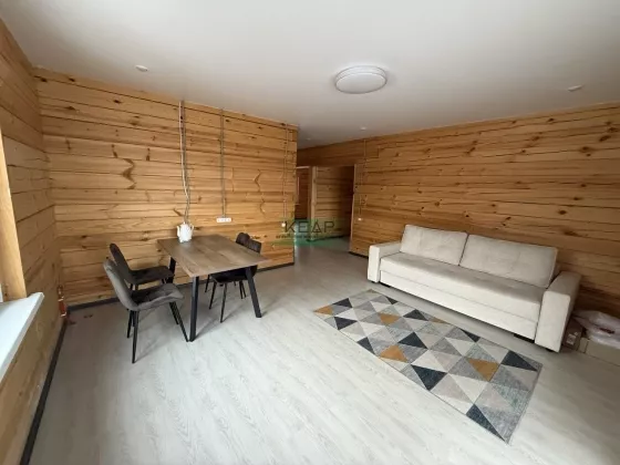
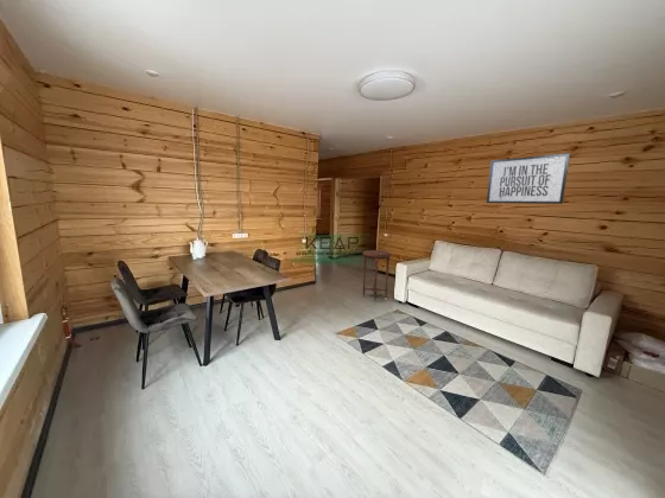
+ mirror (524, 180)
+ side table (375, 275)
